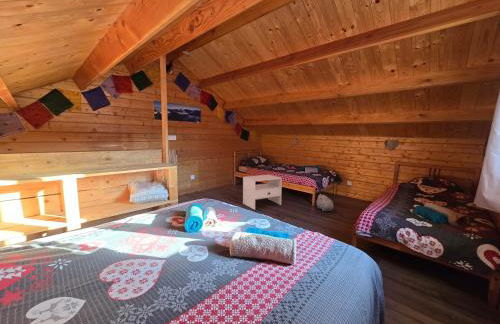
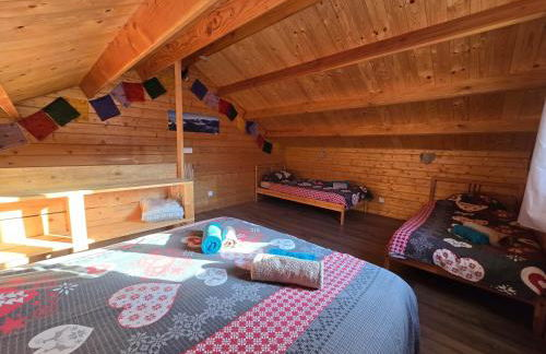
- plush toy (325, 202)
- nightstand (262, 190)
